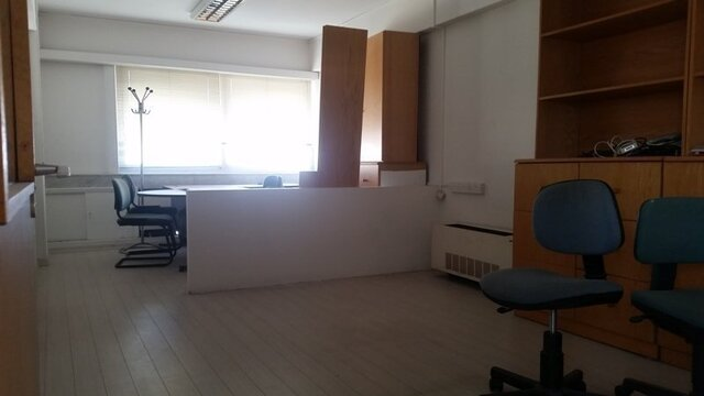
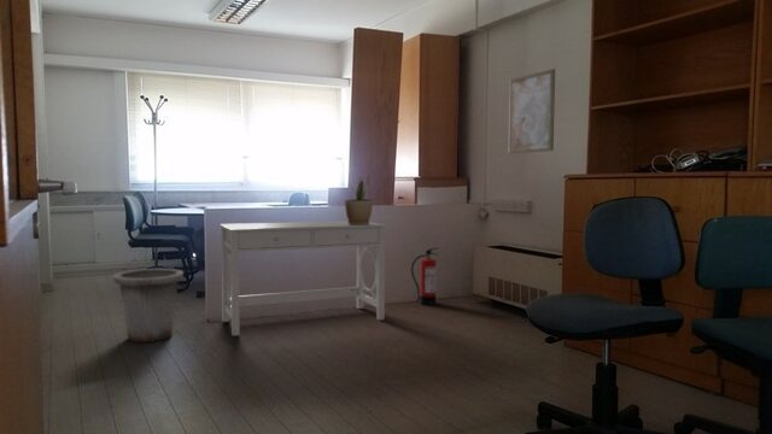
+ desk (303, 291)
+ trash can (150, 305)
+ wall art (530, 113)
+ fire extinguisher (425, 275)
+ potted plant (358, 198)
